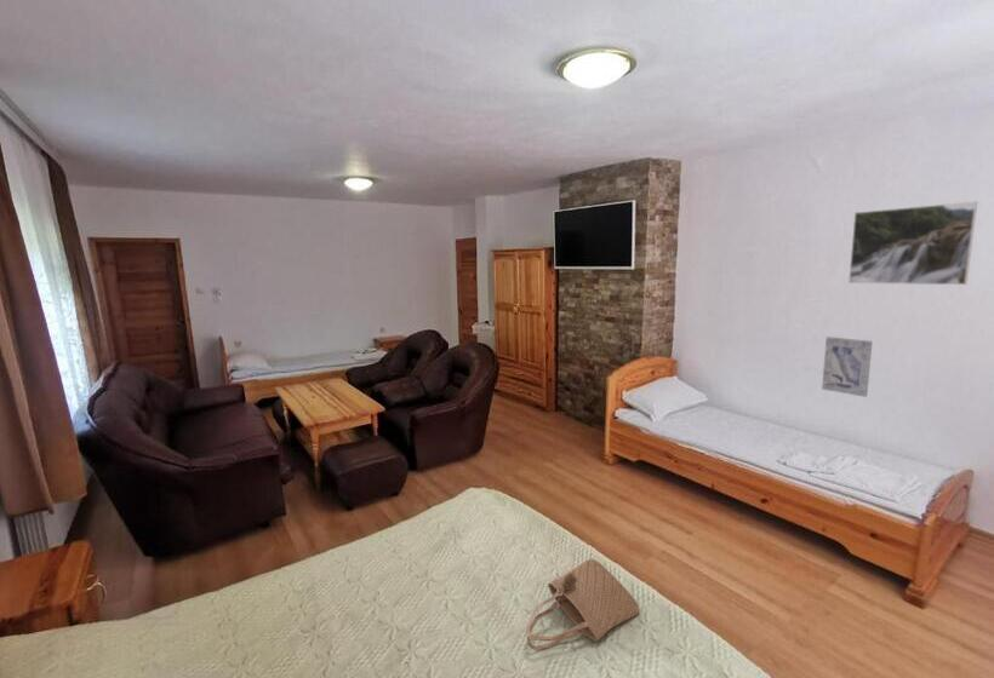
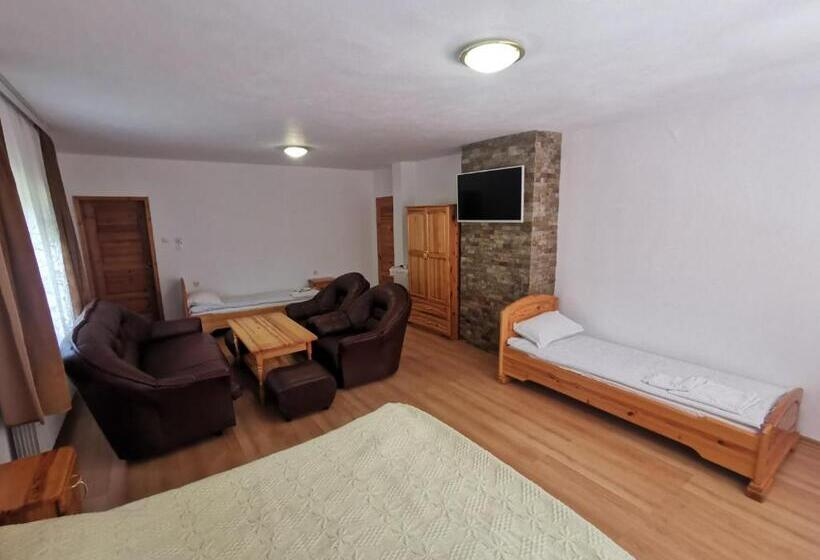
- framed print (907, 246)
- tote bag (576, 601)
- wall art (846, 366)
